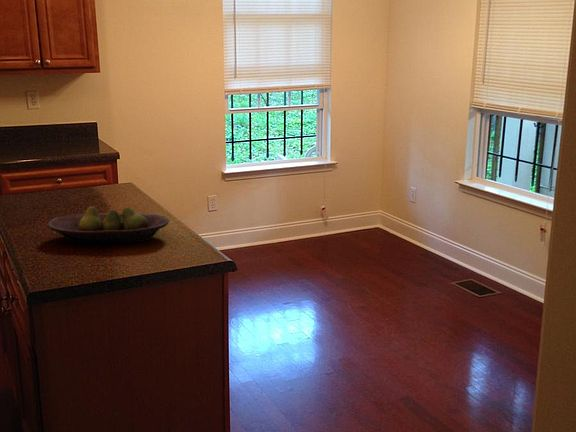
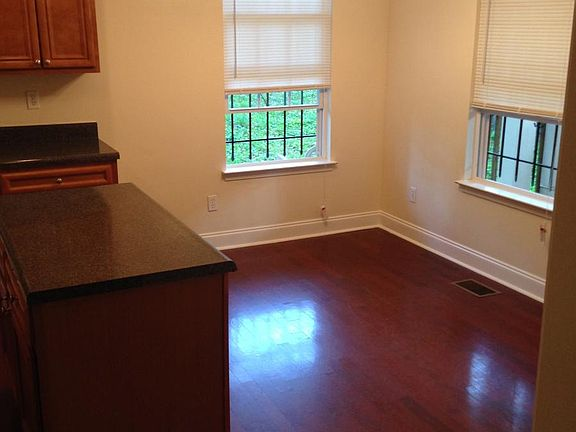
- fruit bowl (109, 223)
